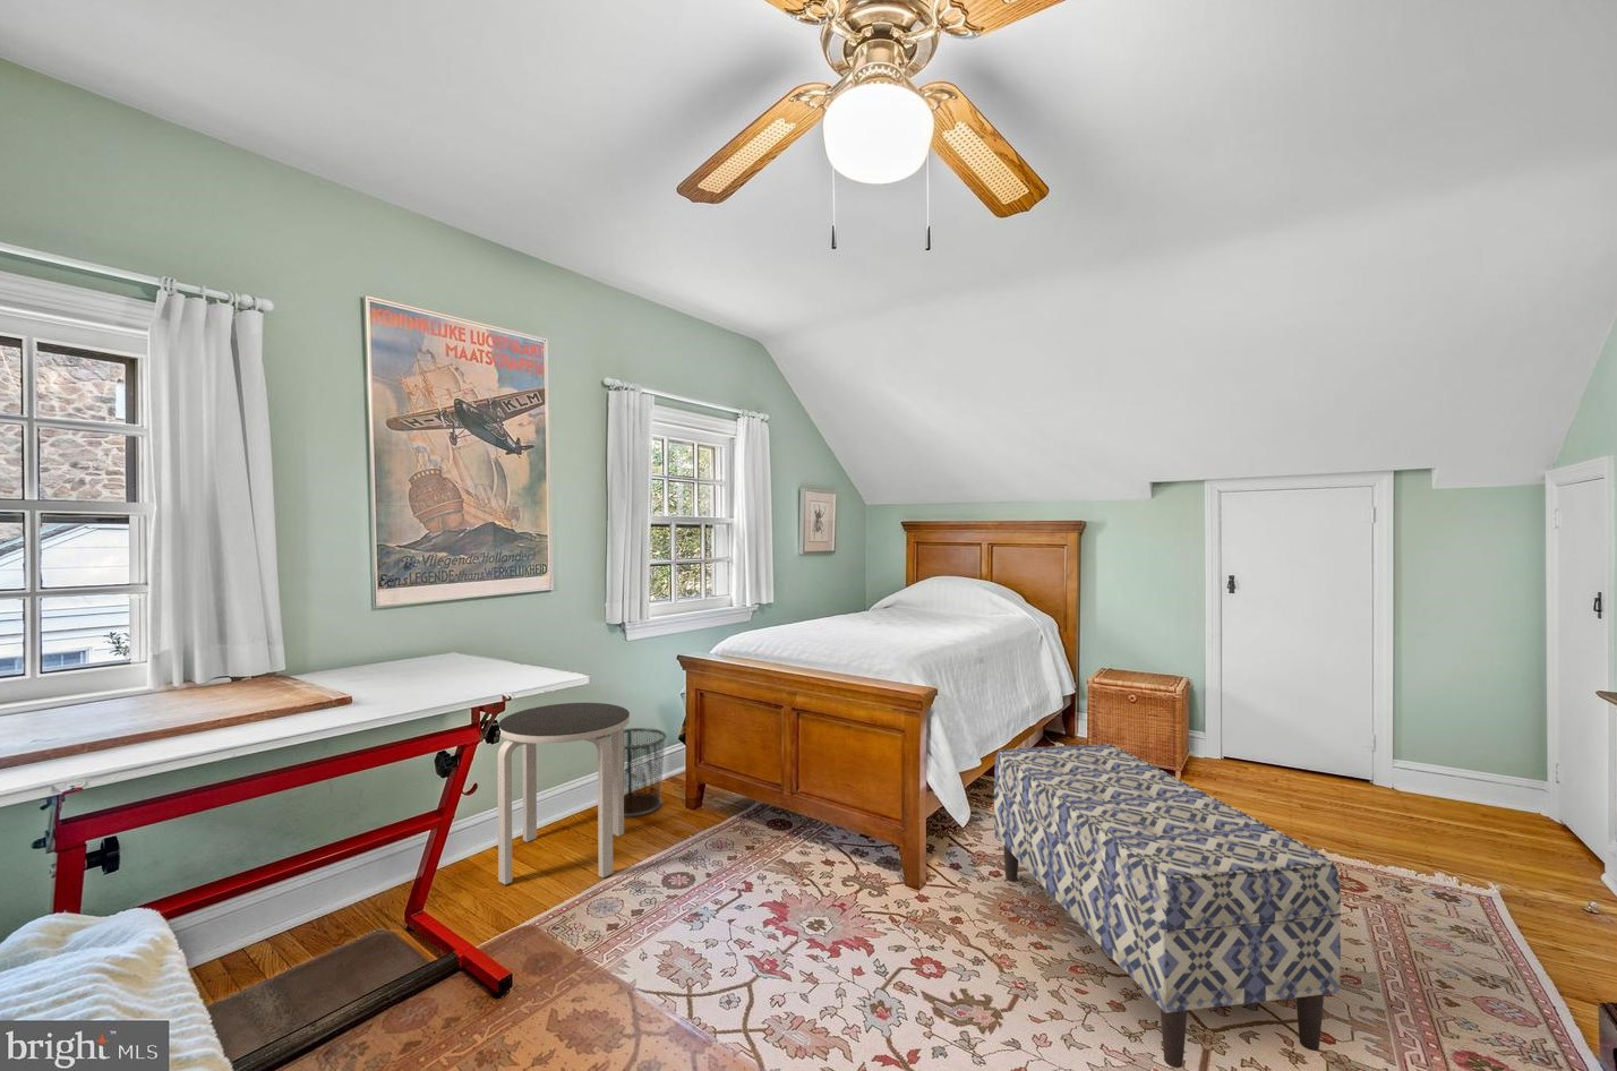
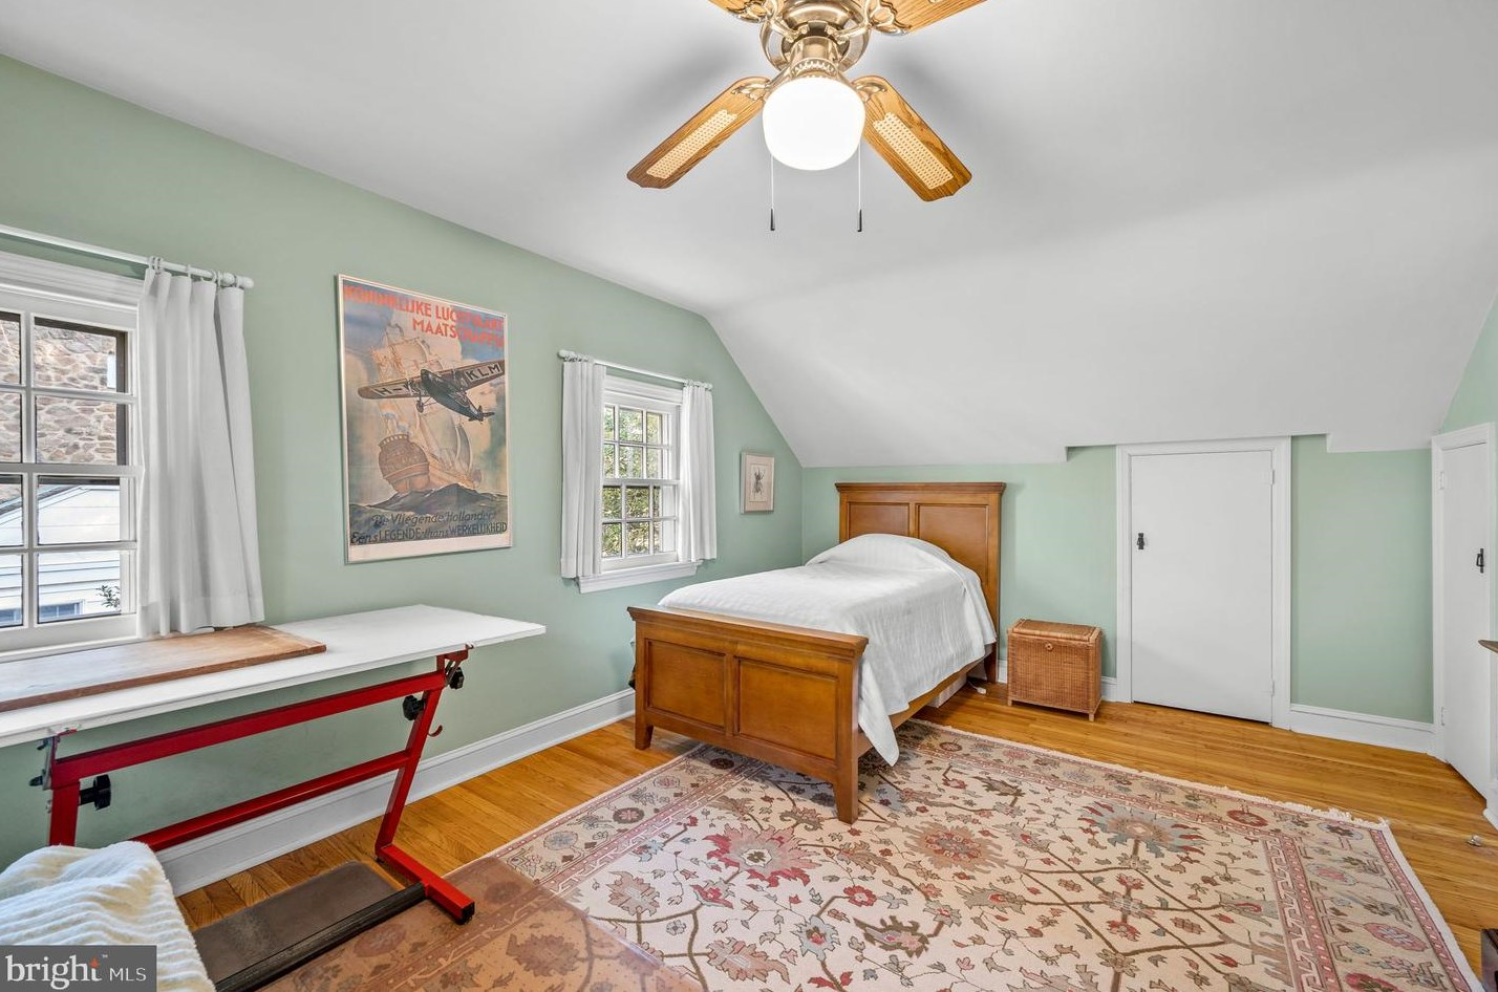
- bench (1132, 869)
- waste bin (633, 770)
- side table (535, 787)
